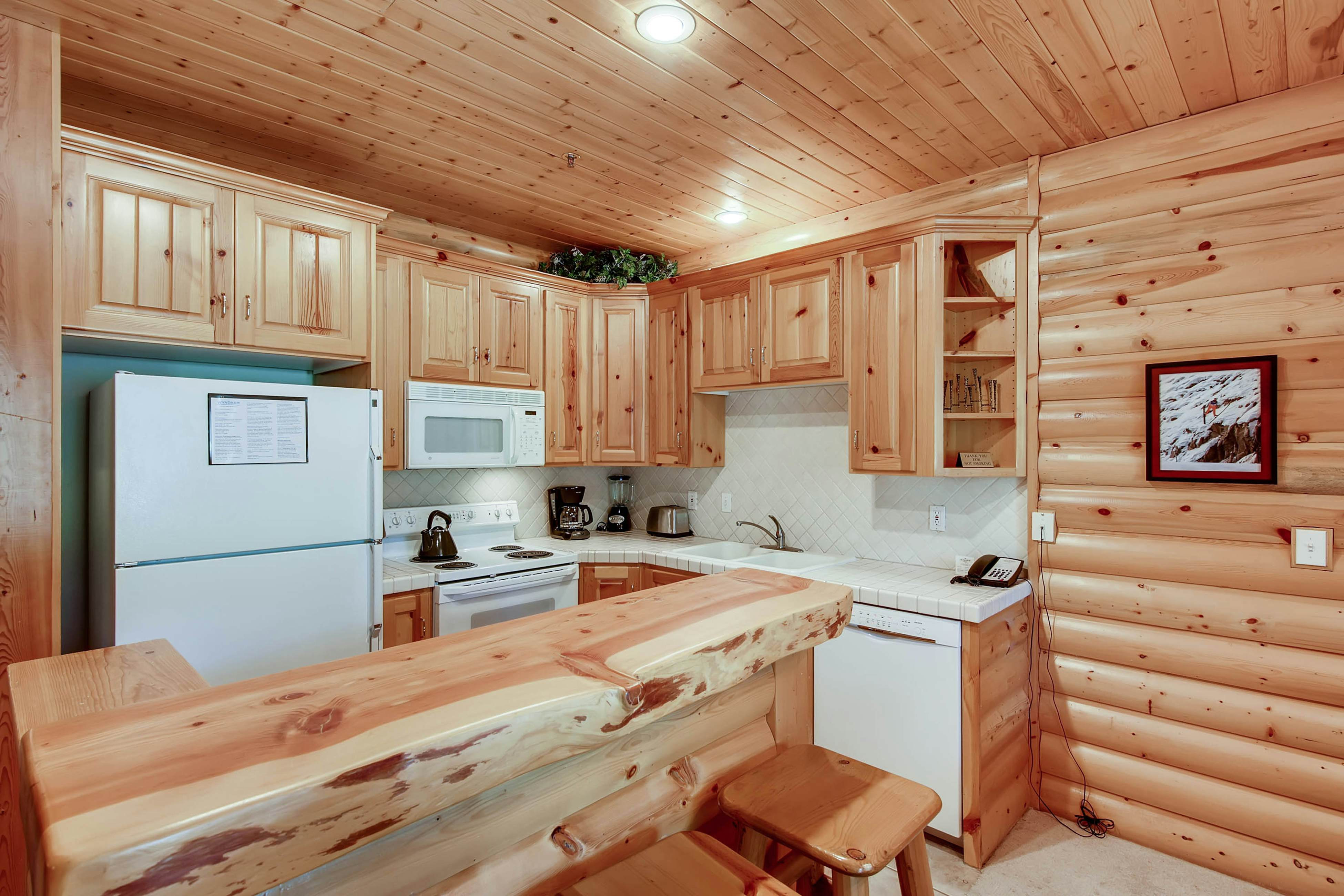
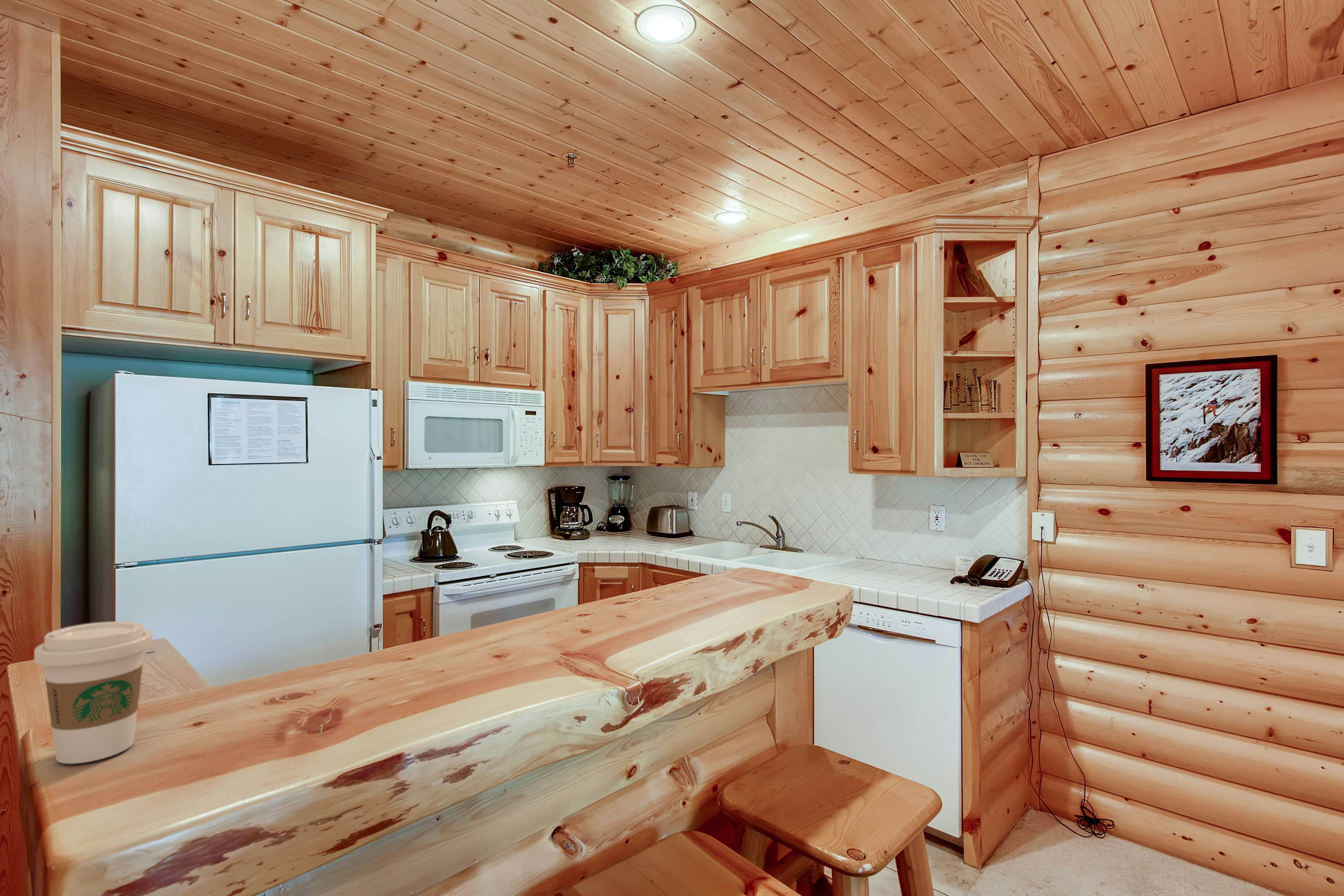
+ coffee cup (96, 689)
